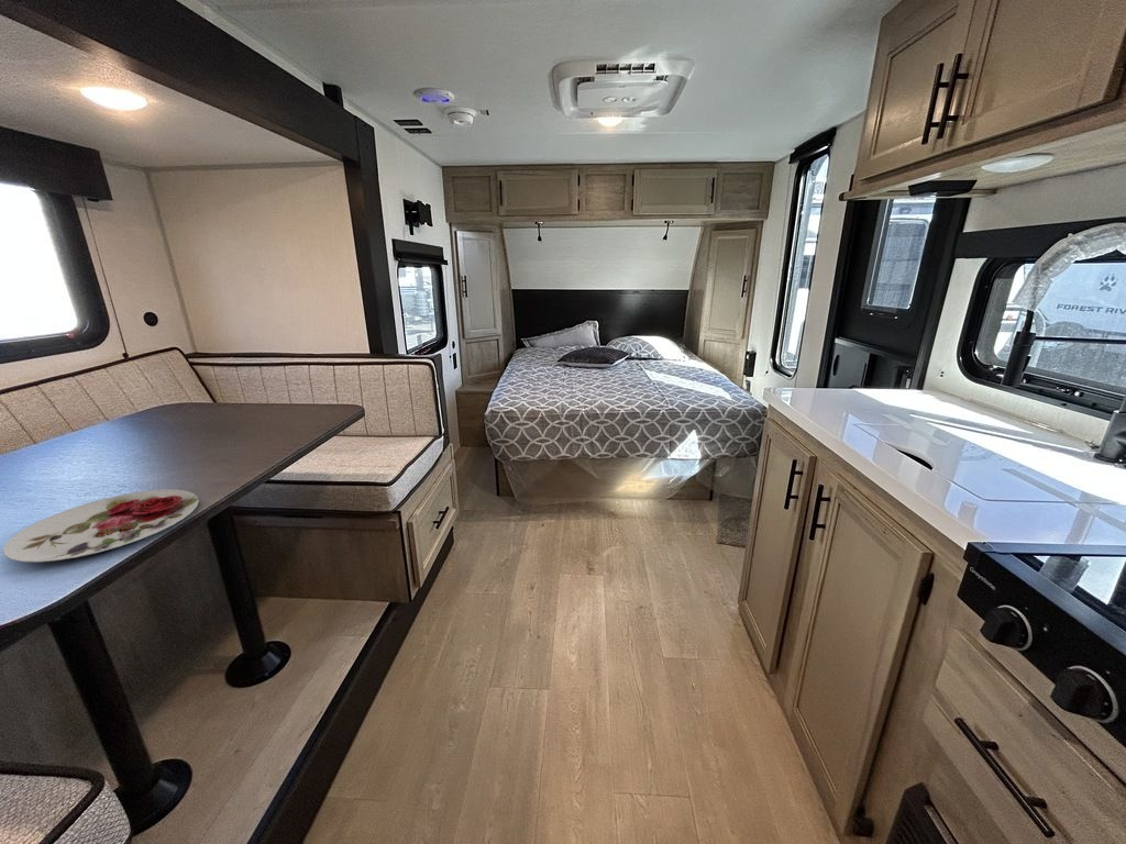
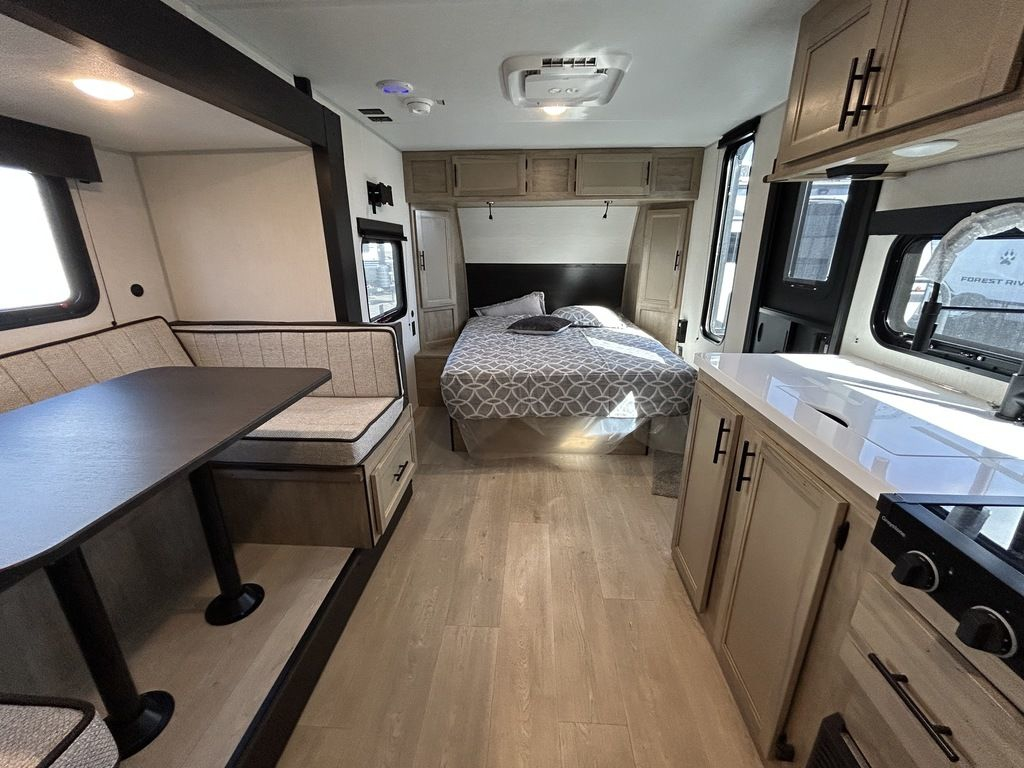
- plate (110, 519)
